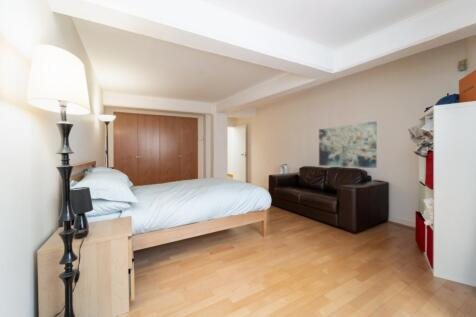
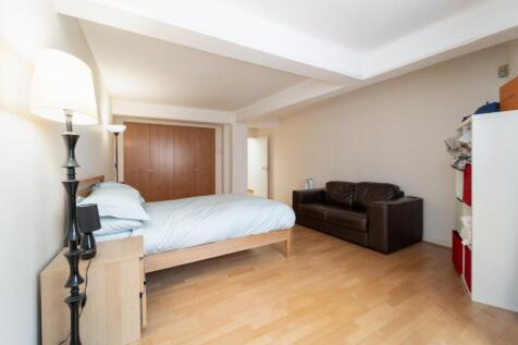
- wall art (344, 146)
